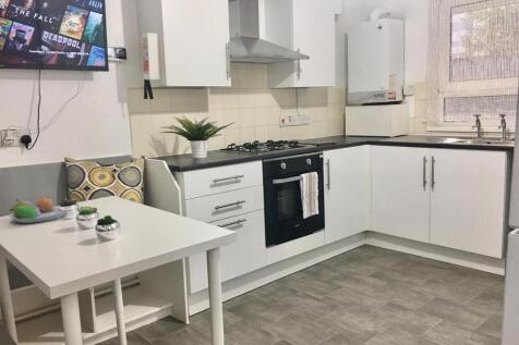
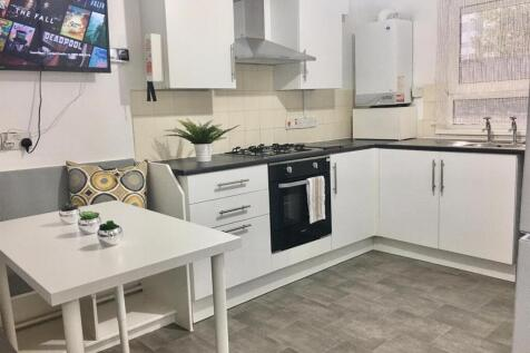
- fruit bowl (36, 208)
